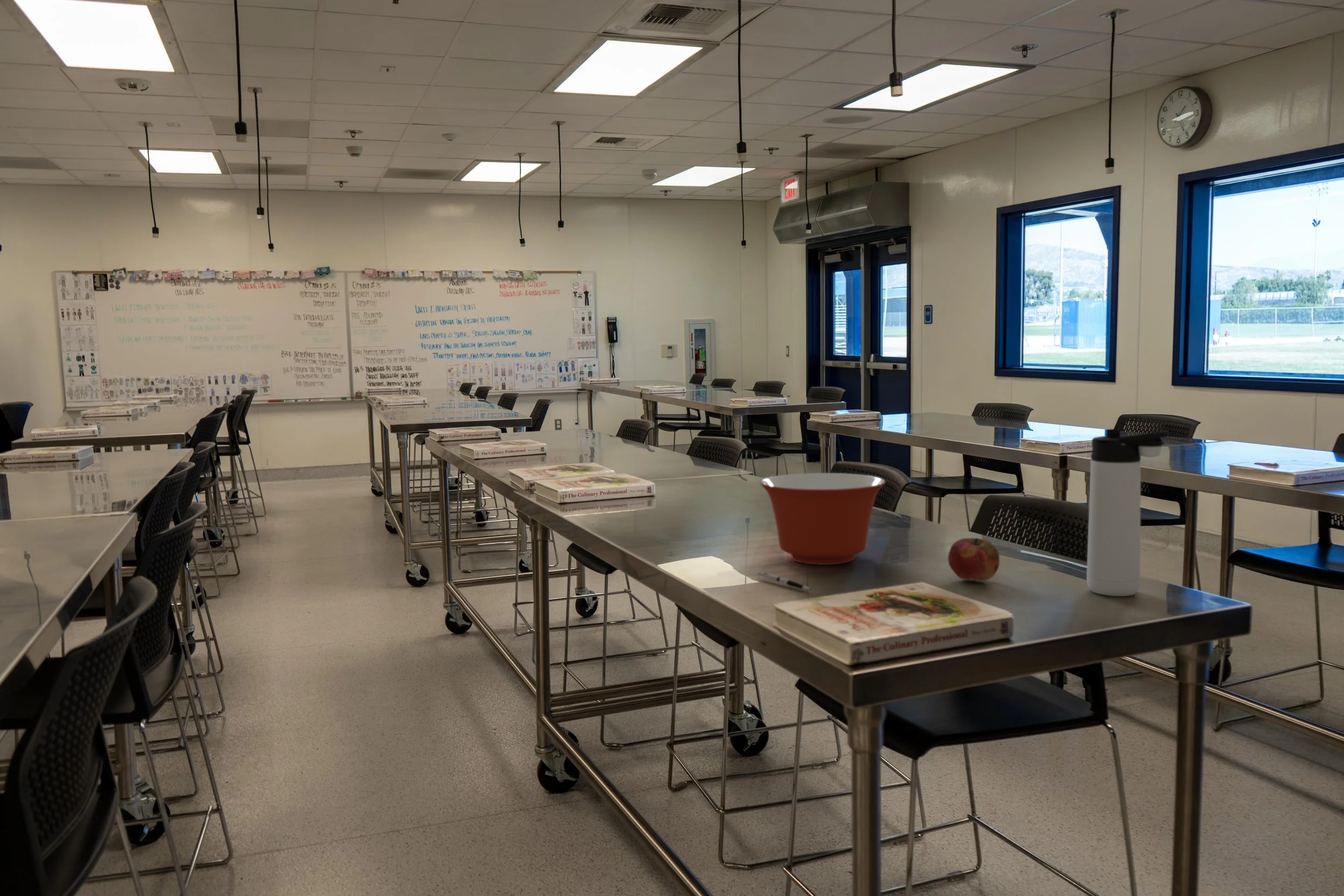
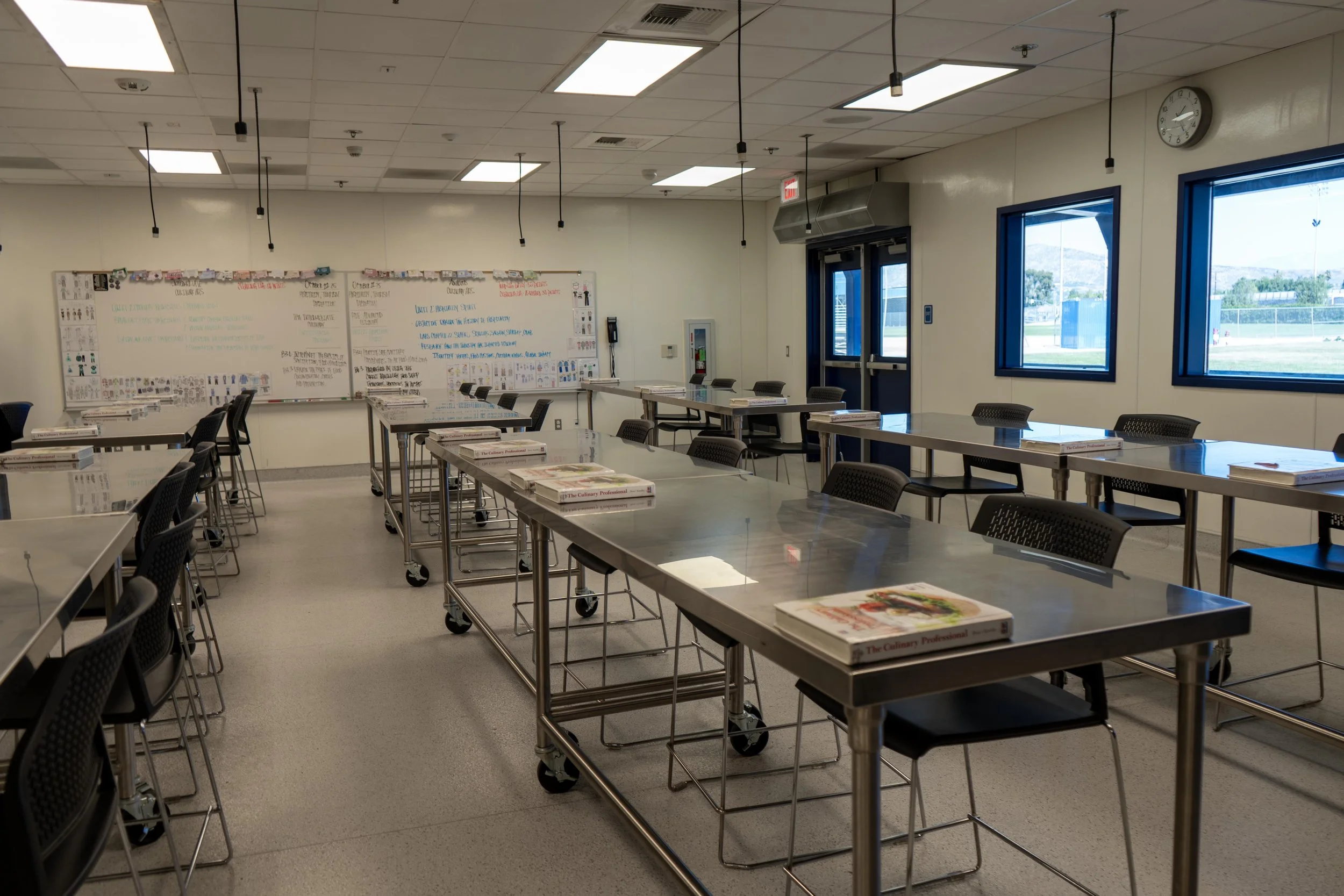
- thermos bottle (1126, 512)
- mixing bowl (822, 519)
- pen (784, 580)
- fruit (974, 558)
